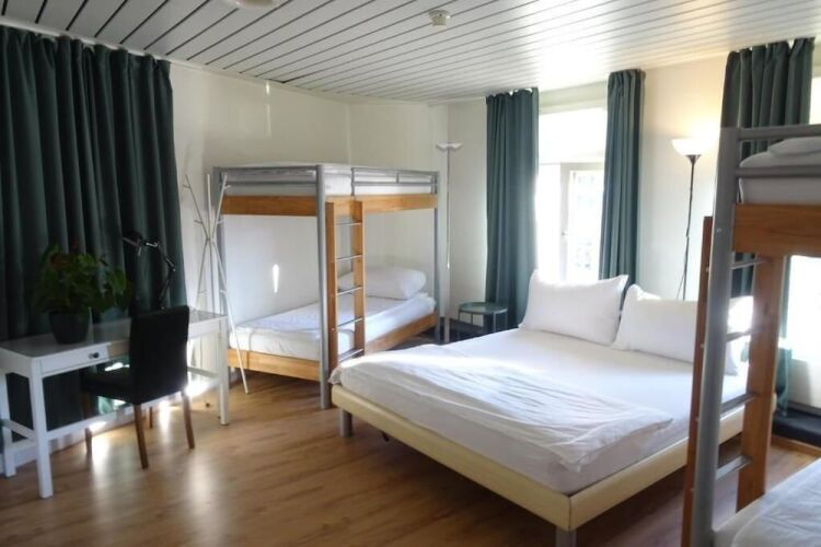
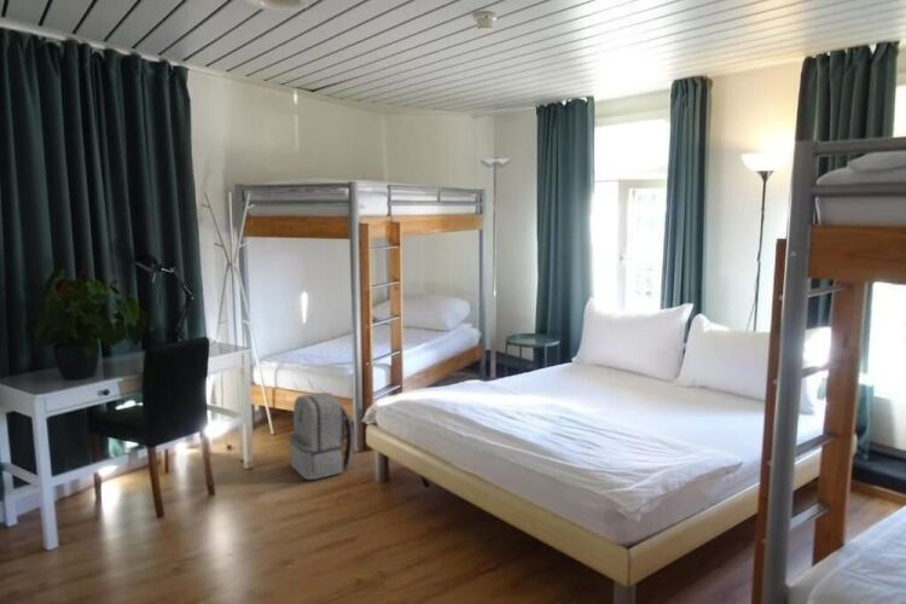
+ backpack (321, 431)
